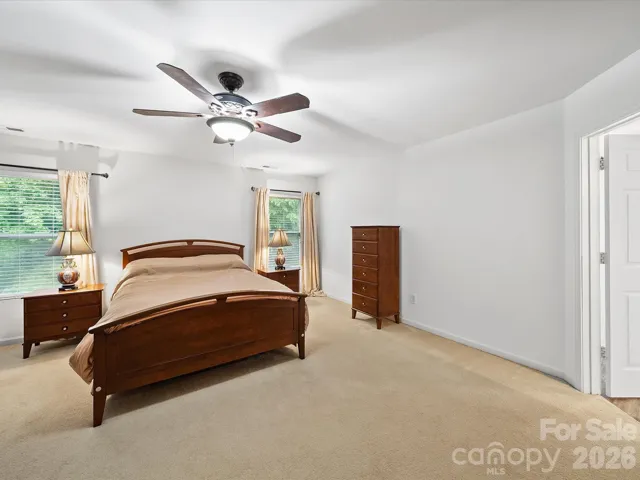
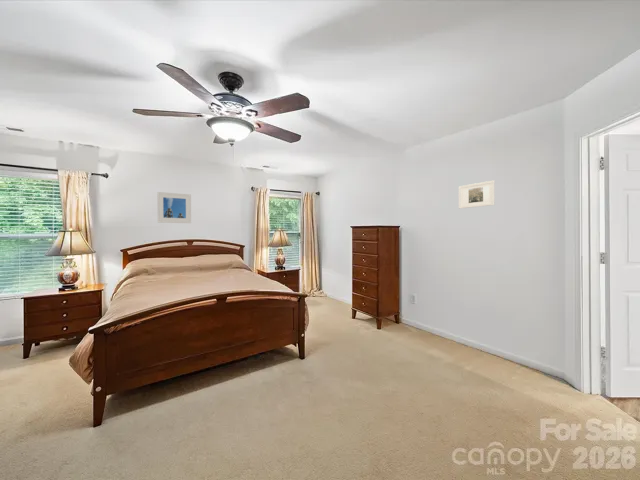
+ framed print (174, 208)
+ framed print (475, 195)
